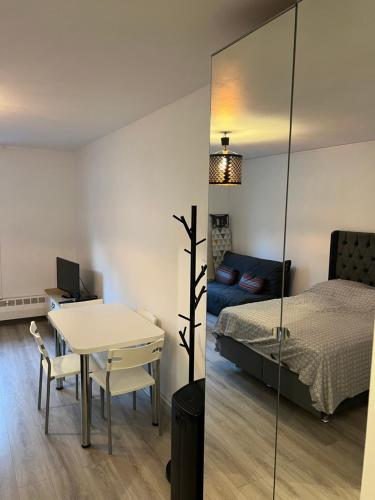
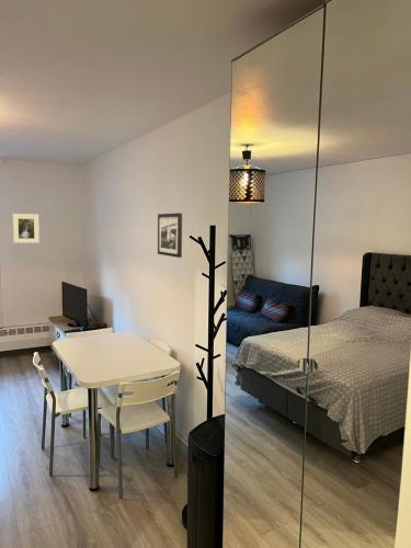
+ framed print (25, 228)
+ picture frame (169, 235)
